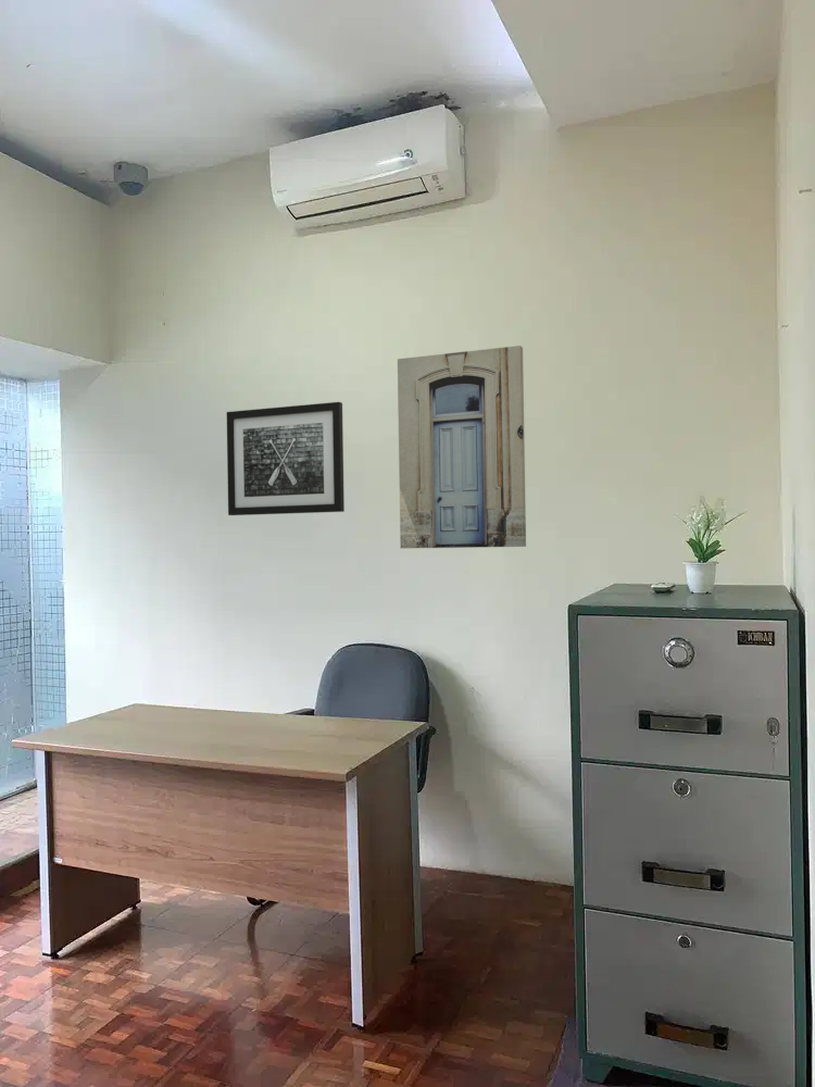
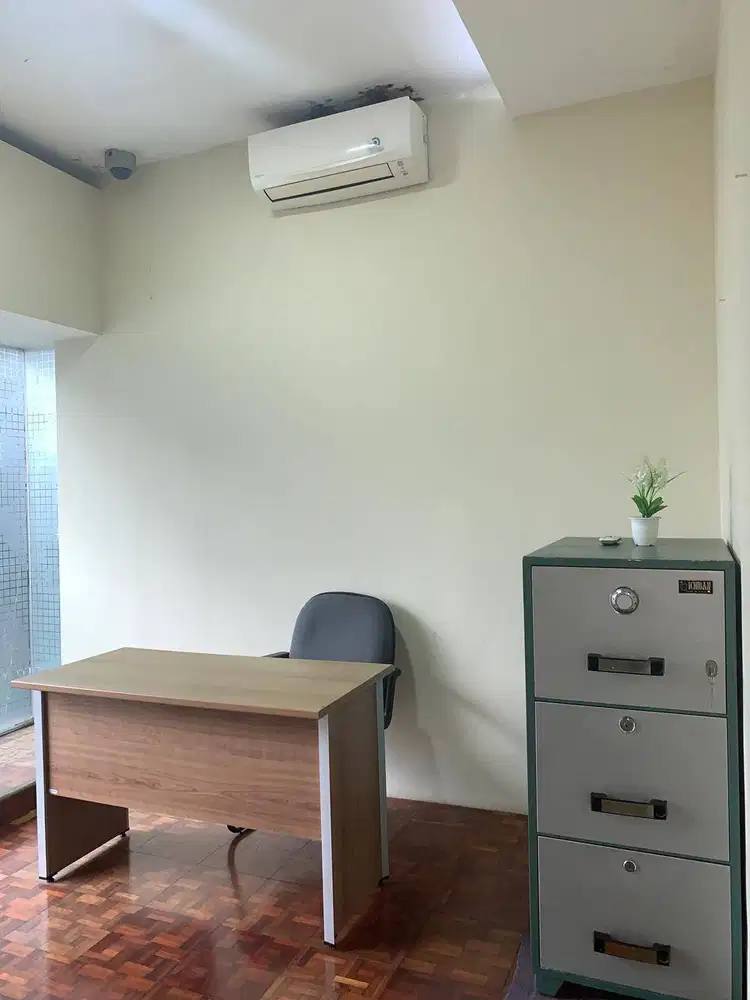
- wall art (284, 460)
- wall art (460, 450)
